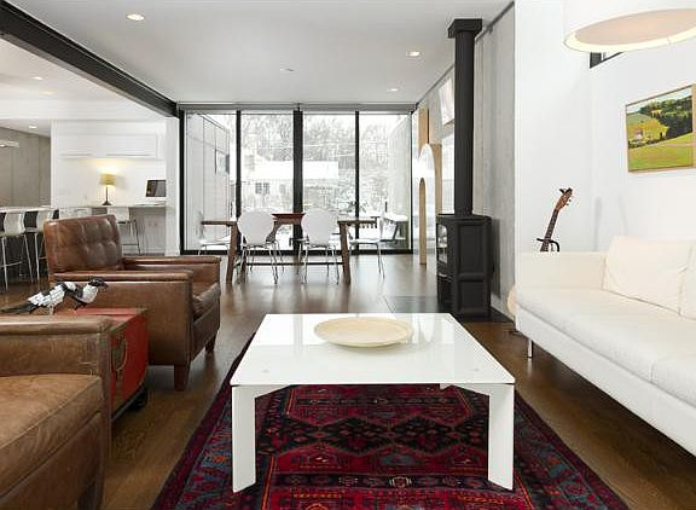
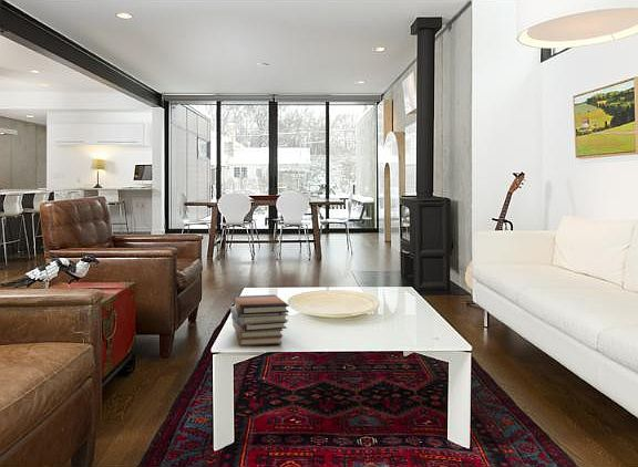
+ book stack (258, 318)
